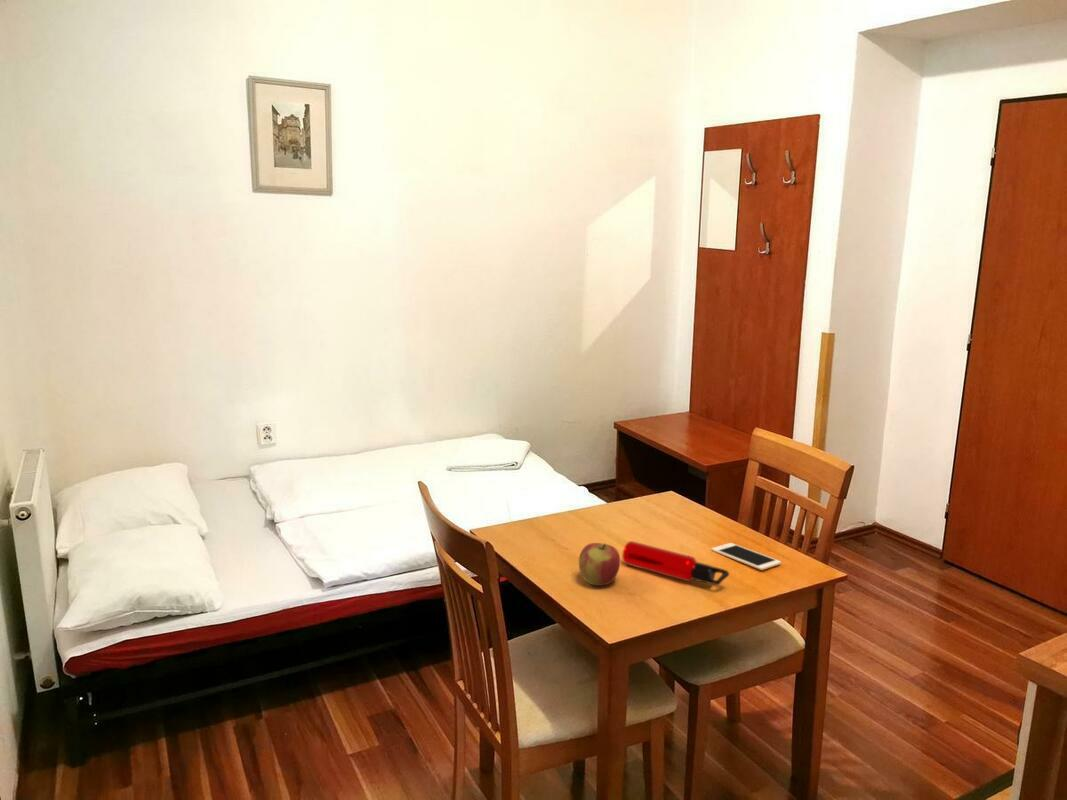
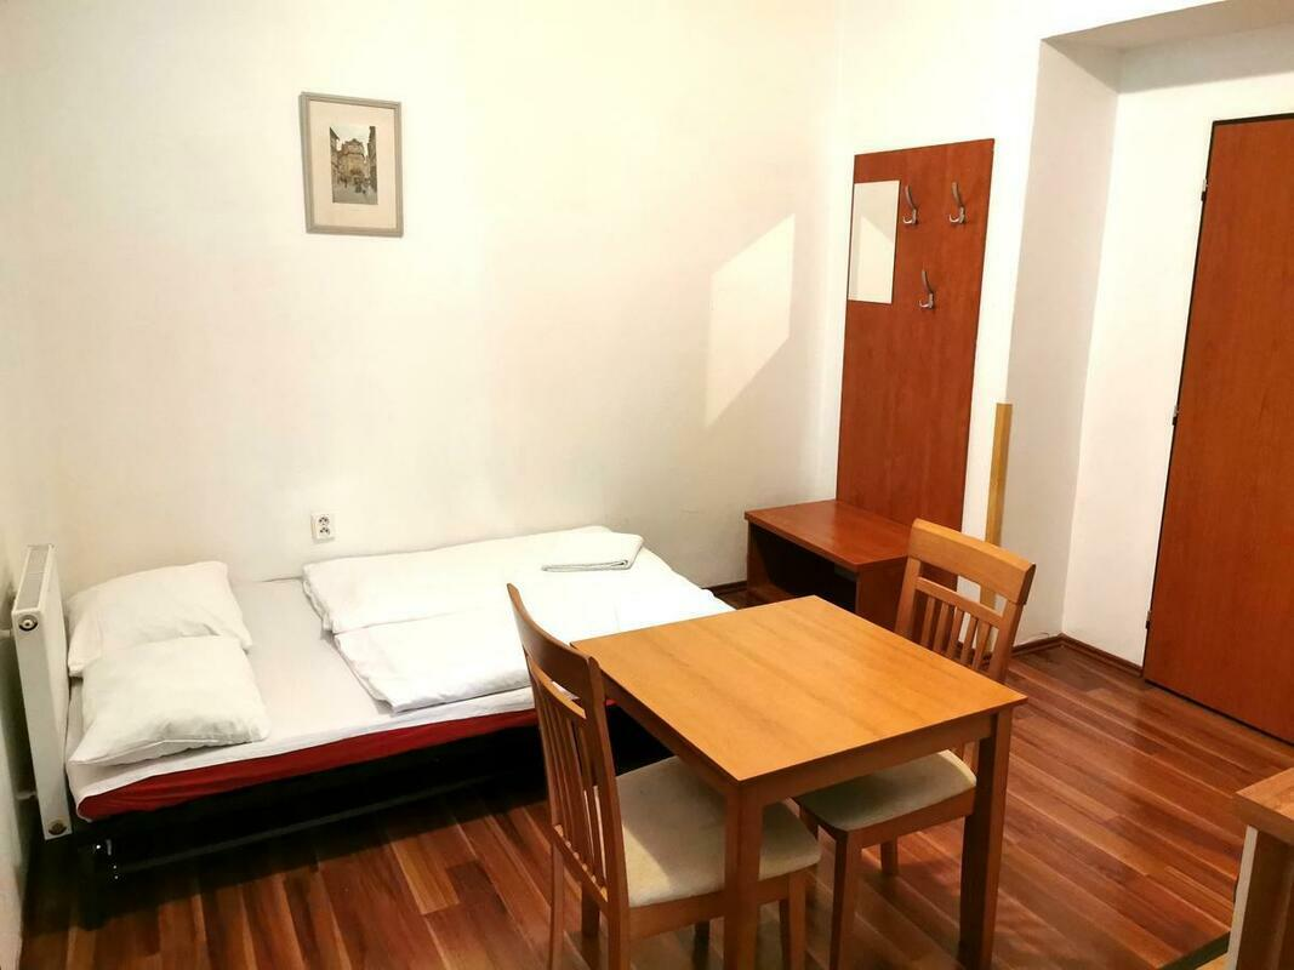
- apple (599, 561)
- cell phone (745, 555)
- water bottle (672, 564)
